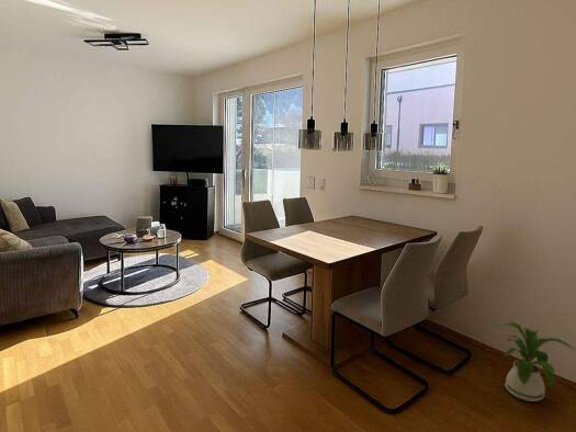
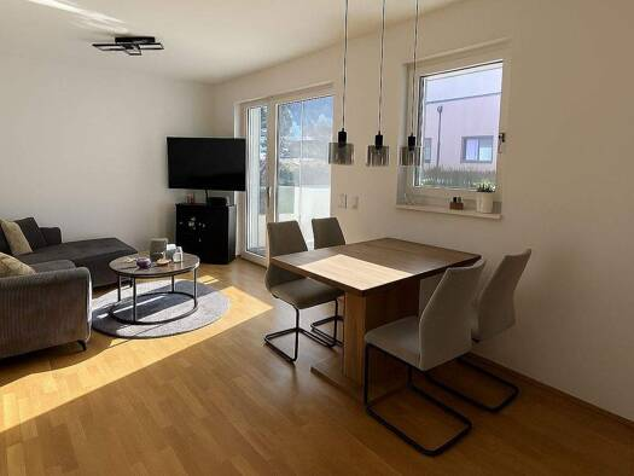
- house plant (532, 355)
